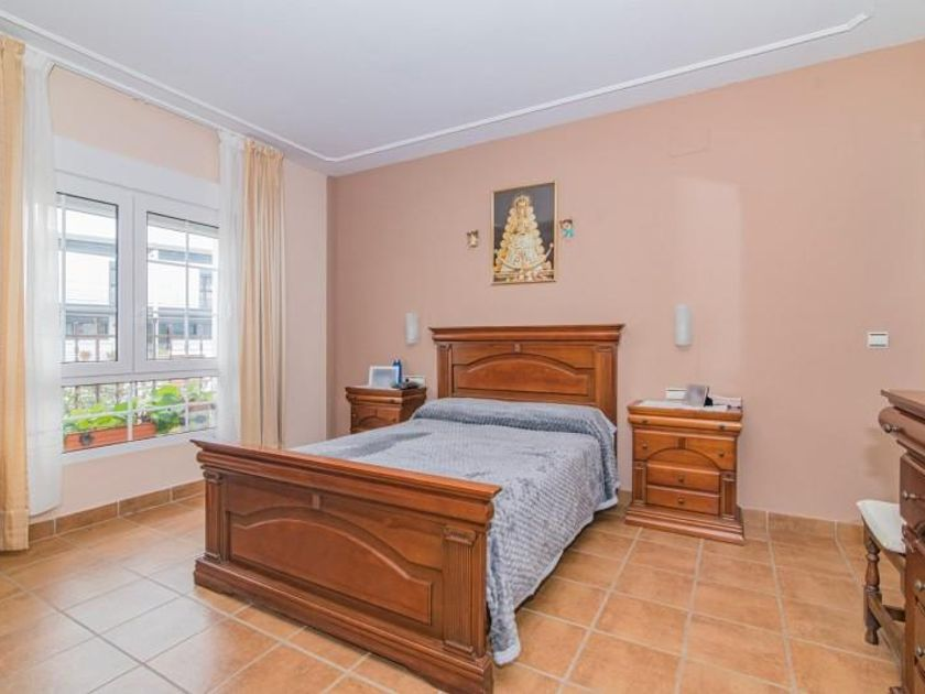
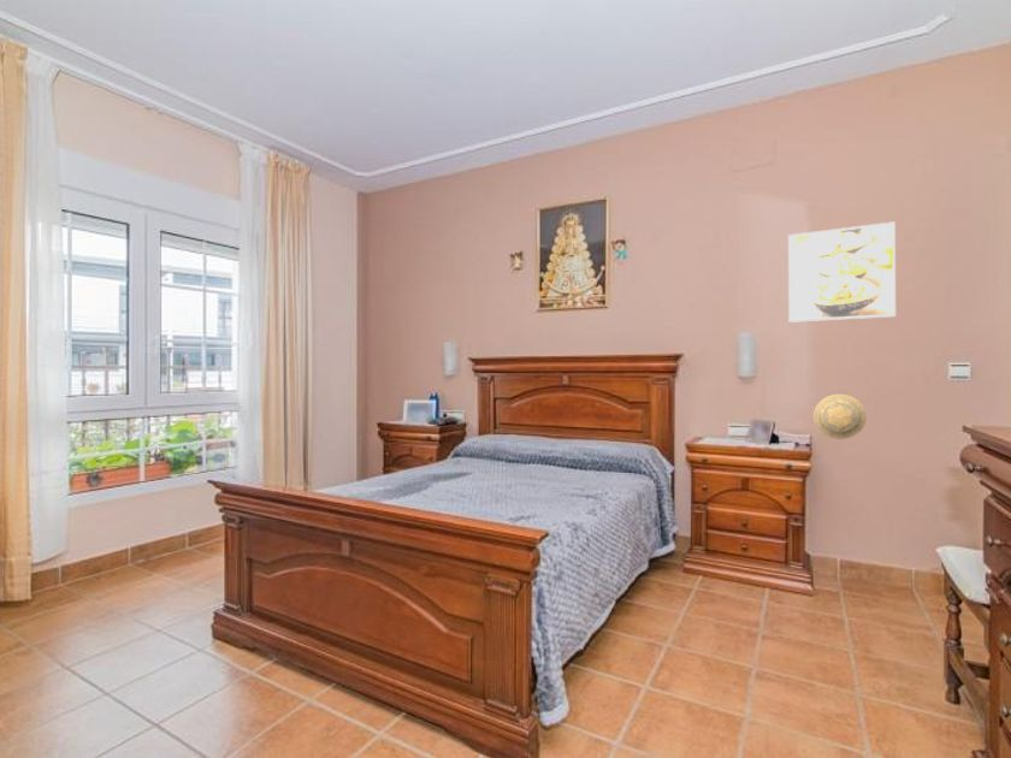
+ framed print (839, 273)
+ decorative plate (839, 416)
